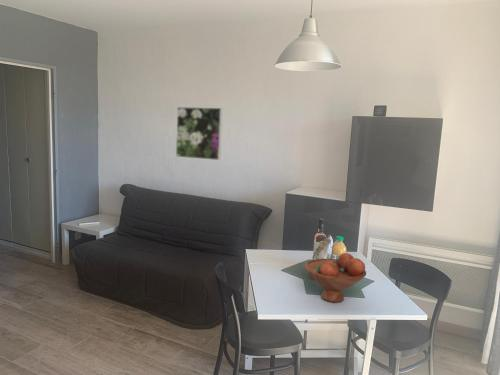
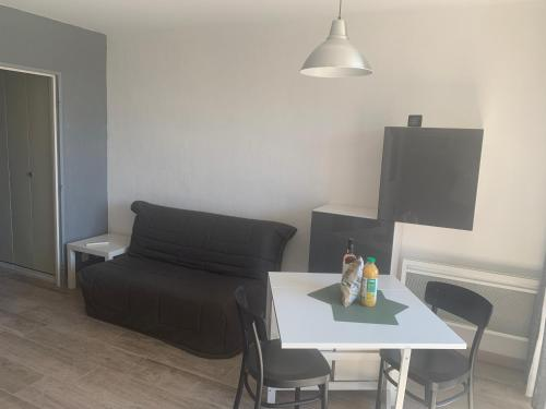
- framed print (198, 133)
- fruit bowl (334, 277)
